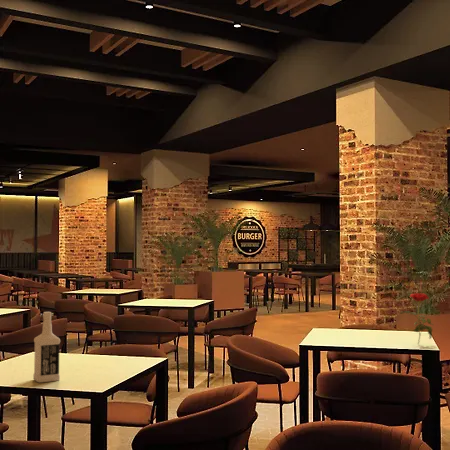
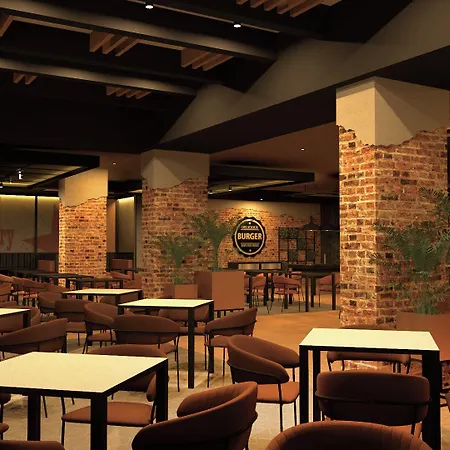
- vodka (46, 345)
- flower (418, 319)
